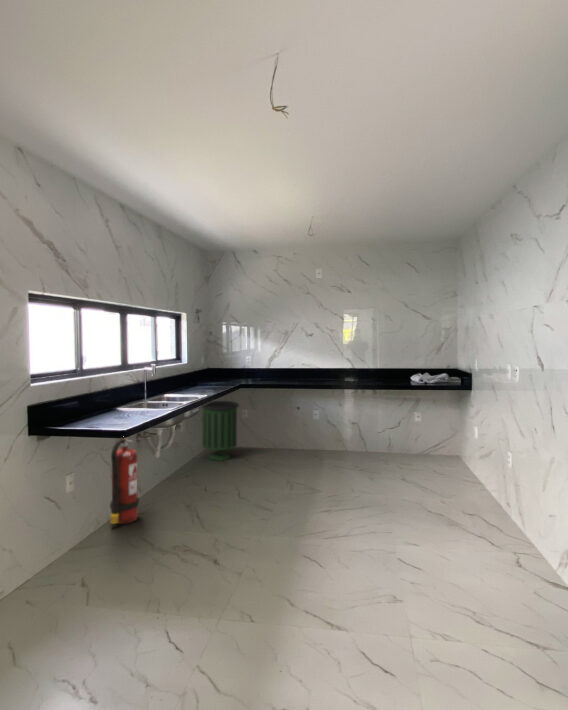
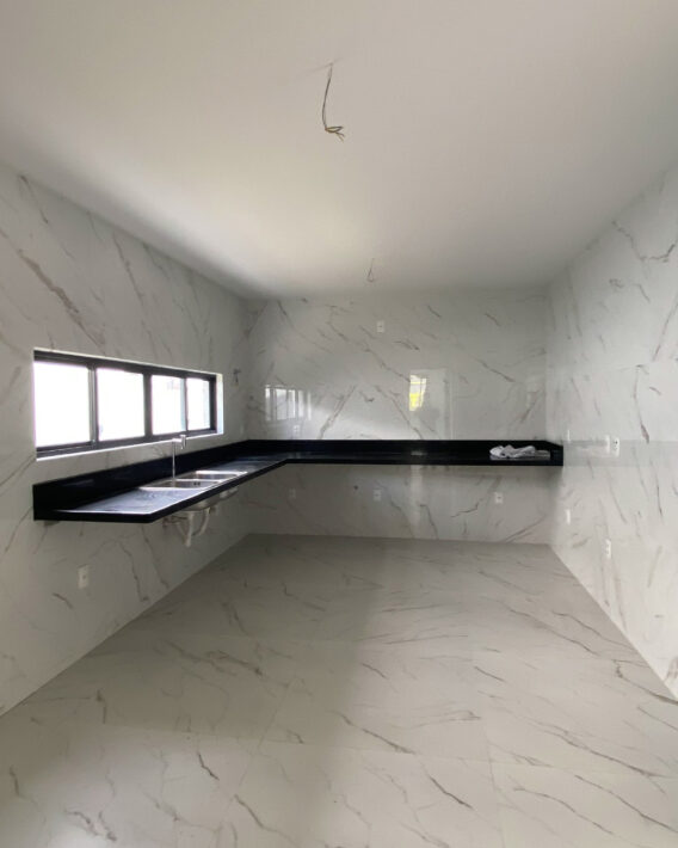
- trash can (219, 430)
- fire extinguisher (122, 477)
